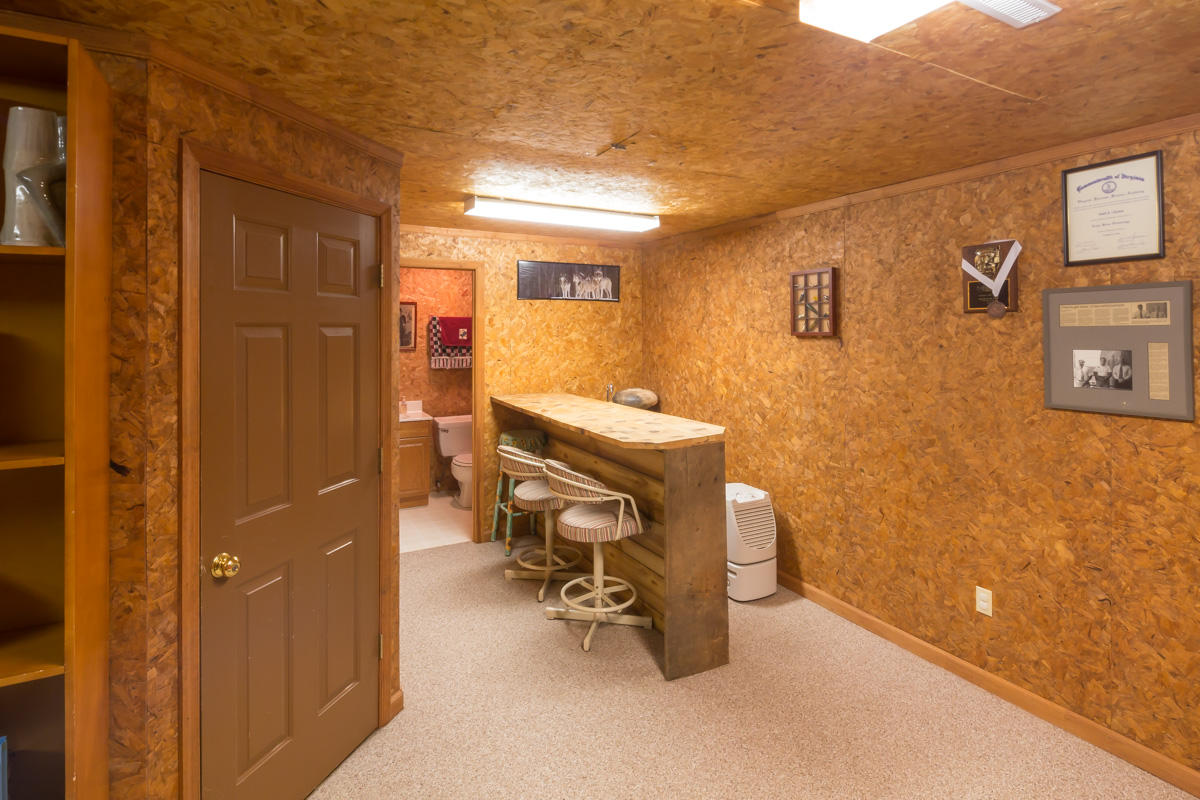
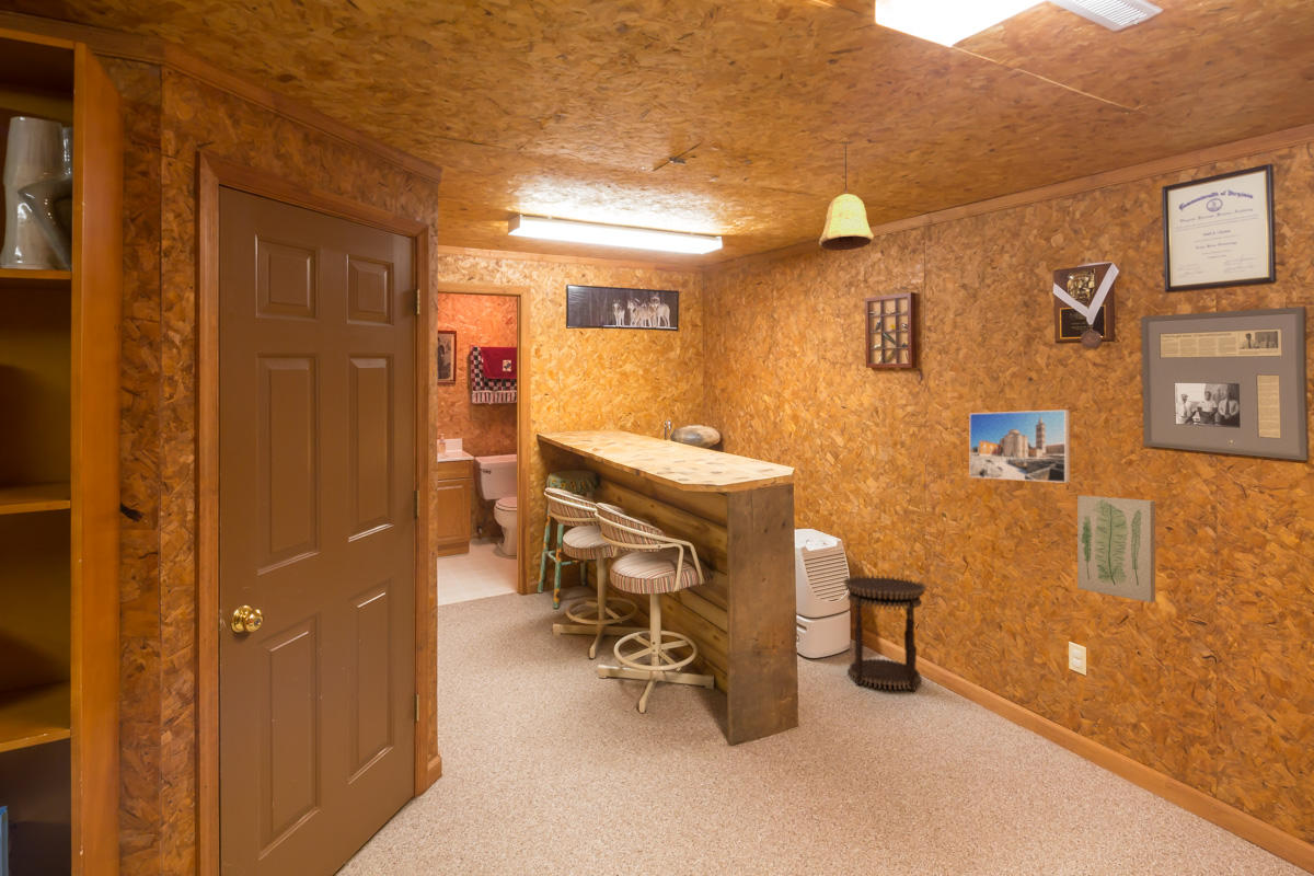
+ pendant light (845, 196)
+ wall art (1115, 546)
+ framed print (1016, 446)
+ side table (904, 631)
